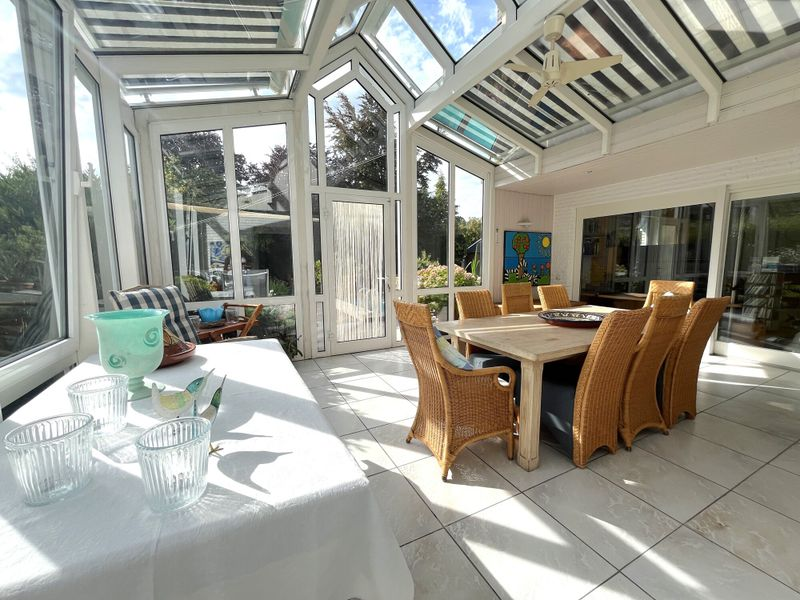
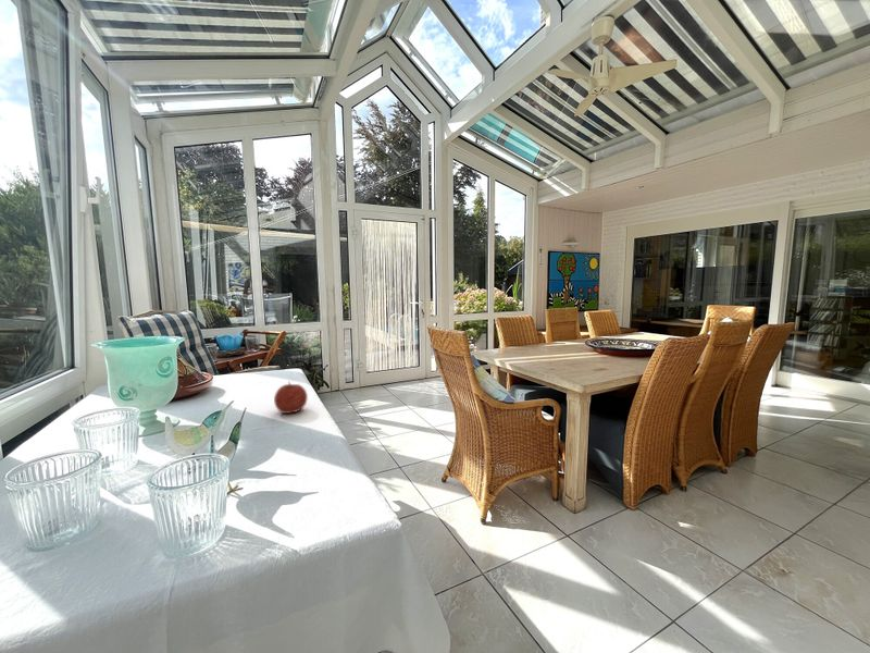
+ fruit (289, 395)
